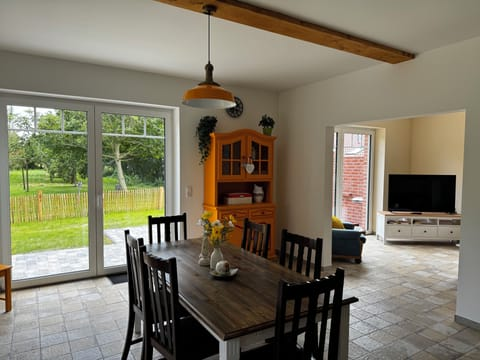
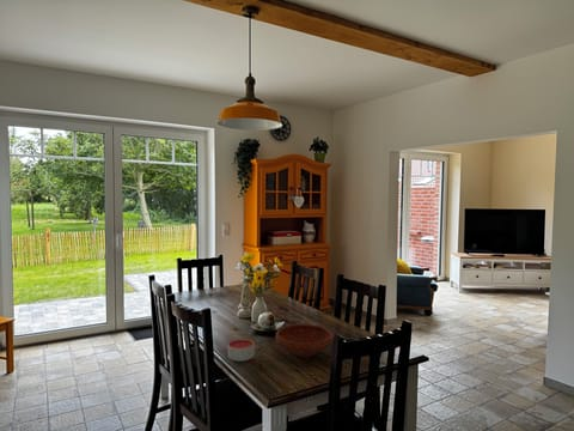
+ candle (240, 348)
+ bowl (304, 342)
